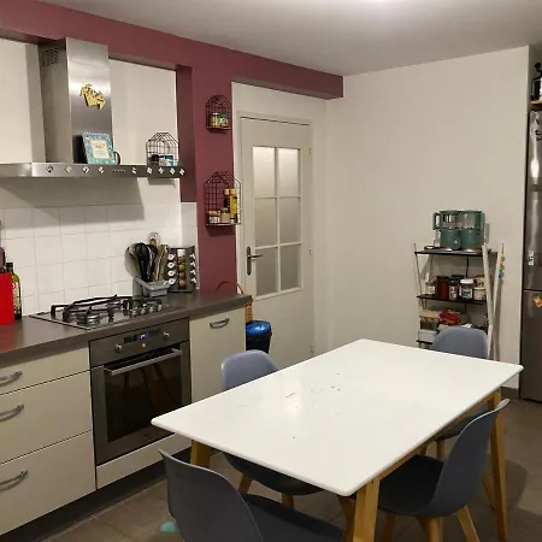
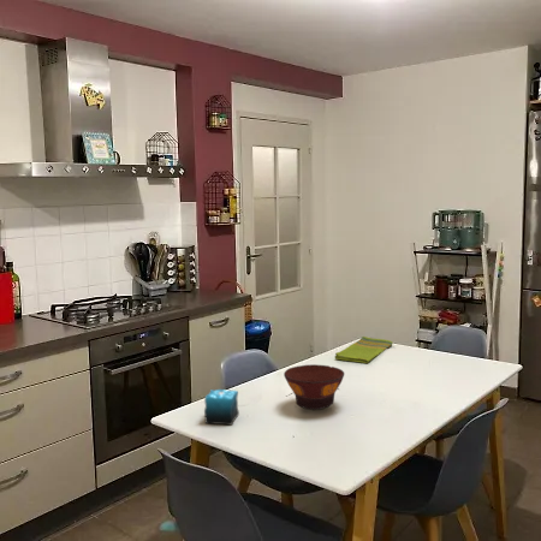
+ candle (221, 400)
+ bowl (314, 390)
+ dish towel (364, 349)
